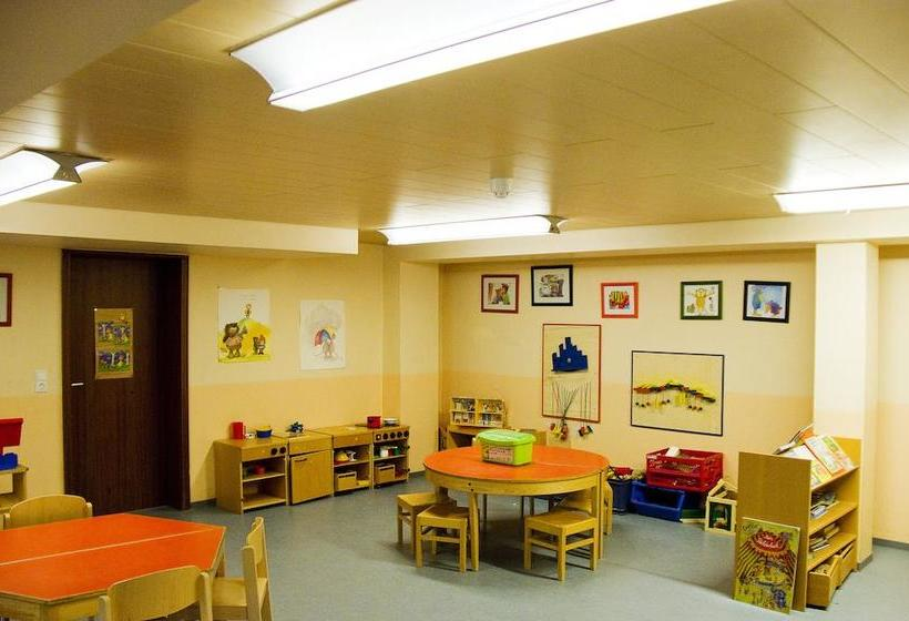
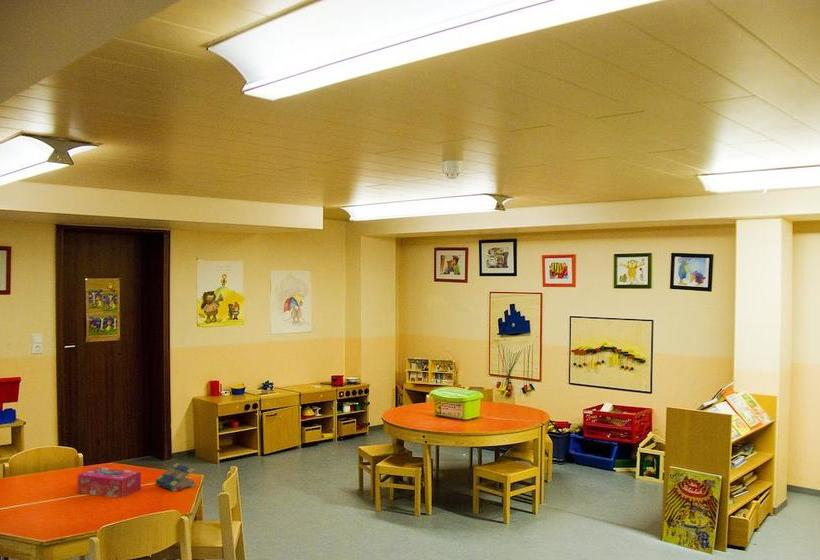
+ book (177, 477)
+ tissue box (109, 482)
